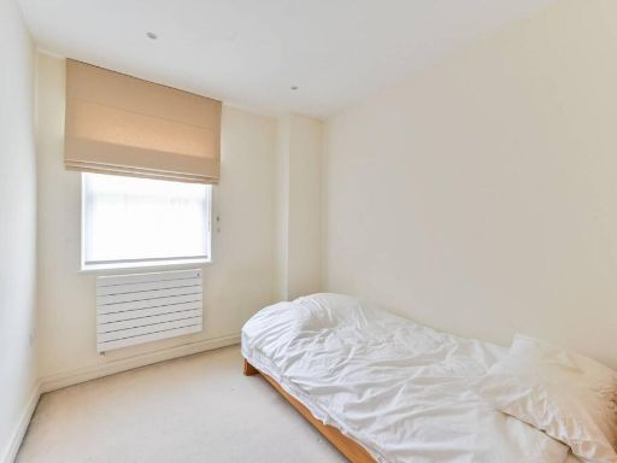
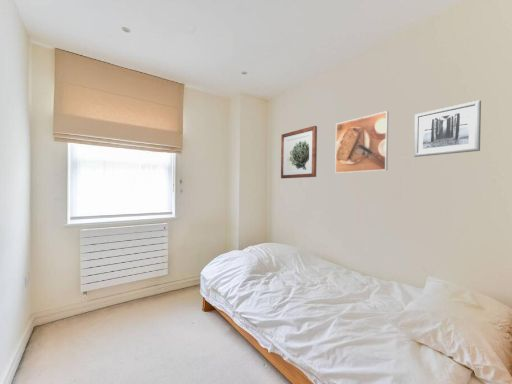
+ wall art (444, 131)
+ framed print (359, 145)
+ wall art (297, 154)
